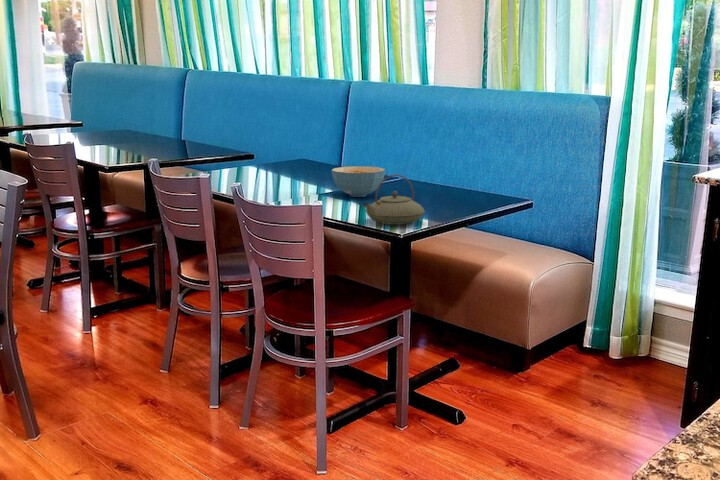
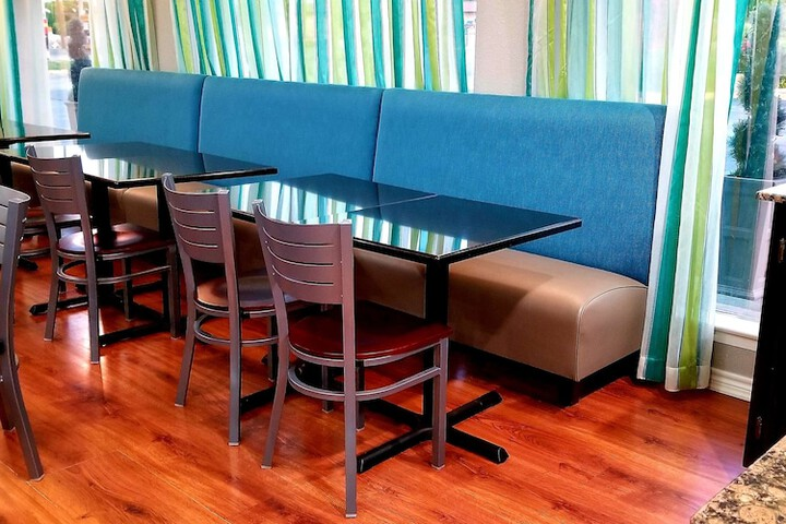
- cereal bowl (358, 182)
- teapot (391, 198)
